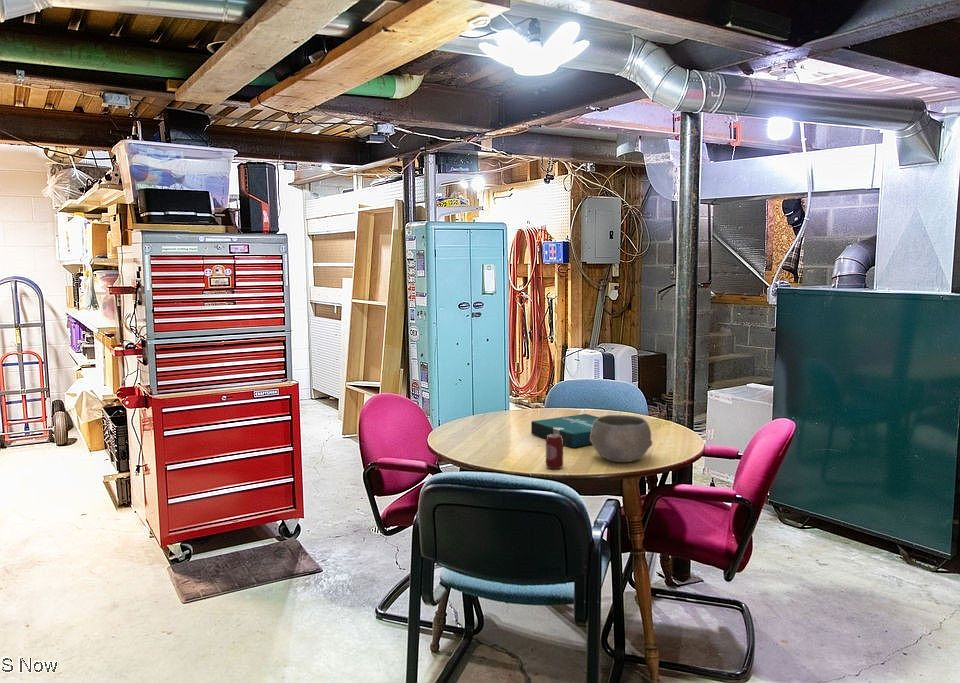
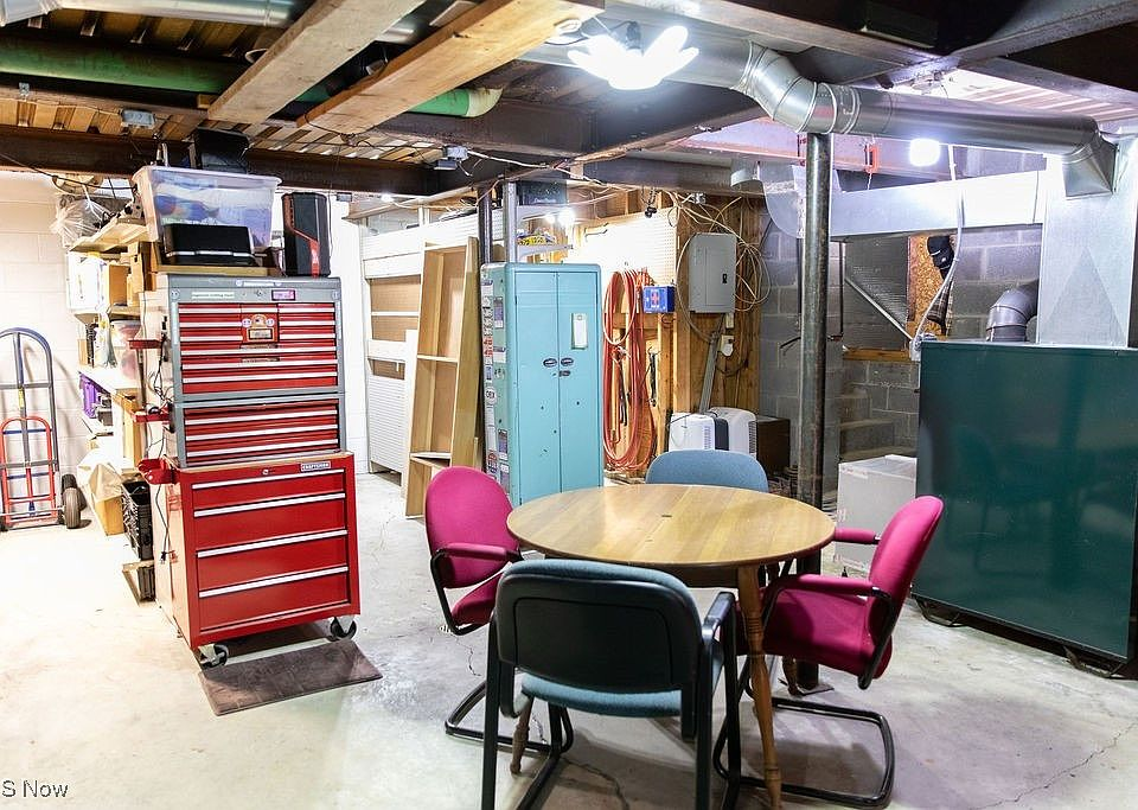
- beverage can (554, 450)
- pizza box (579, 429)
- bowl (620, 439)
